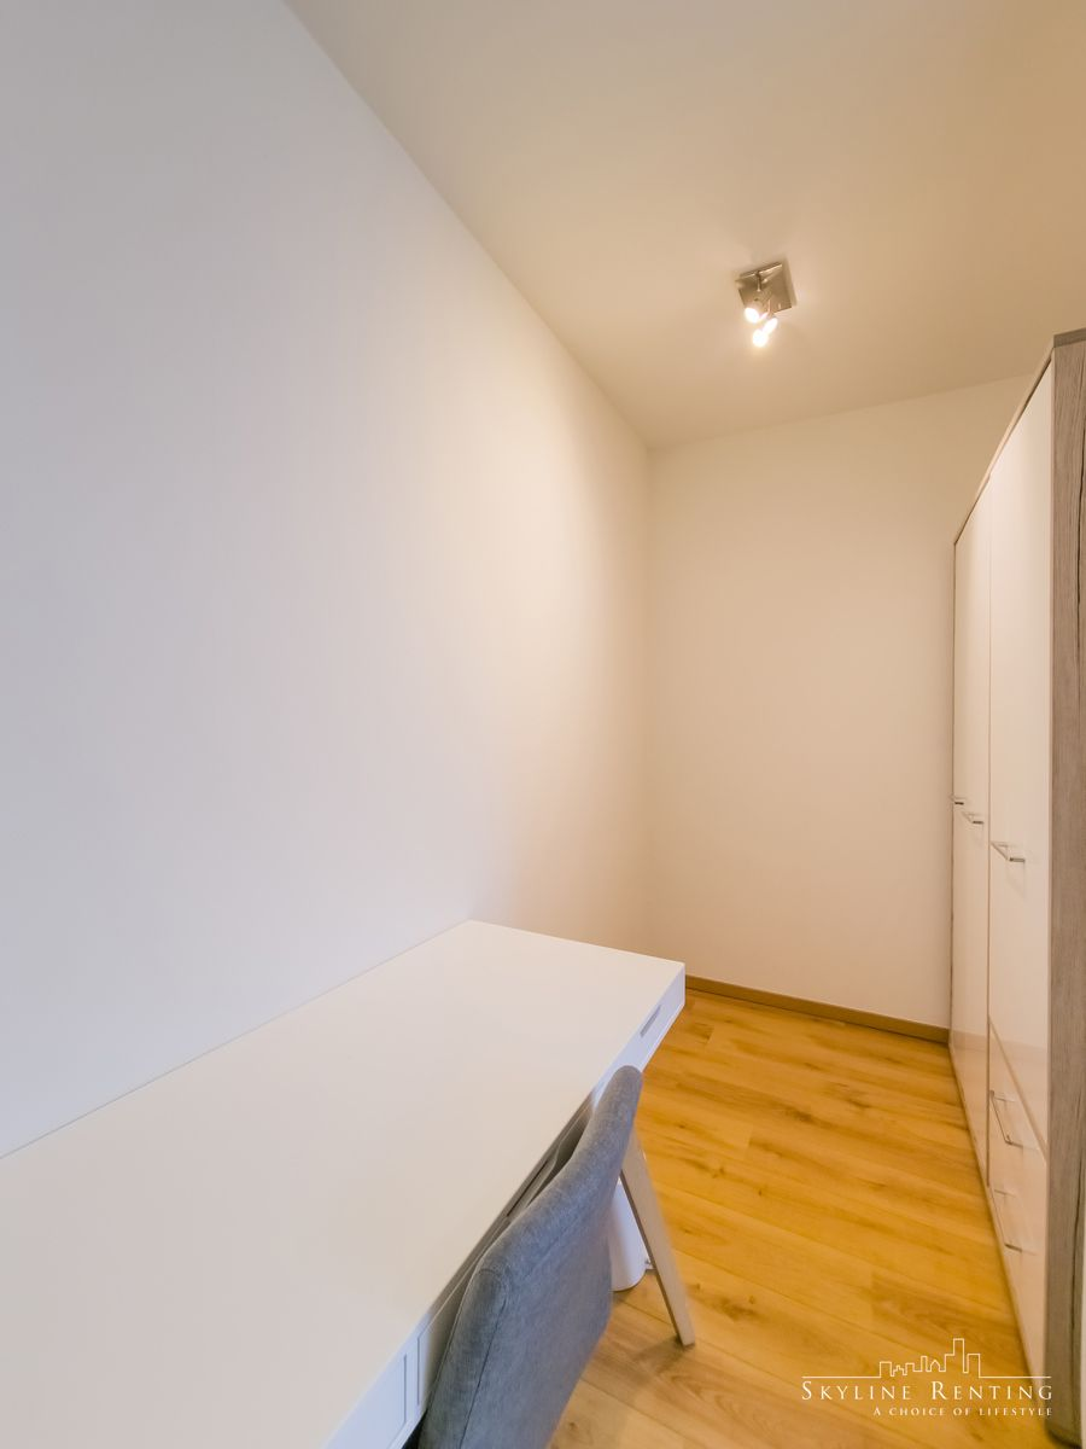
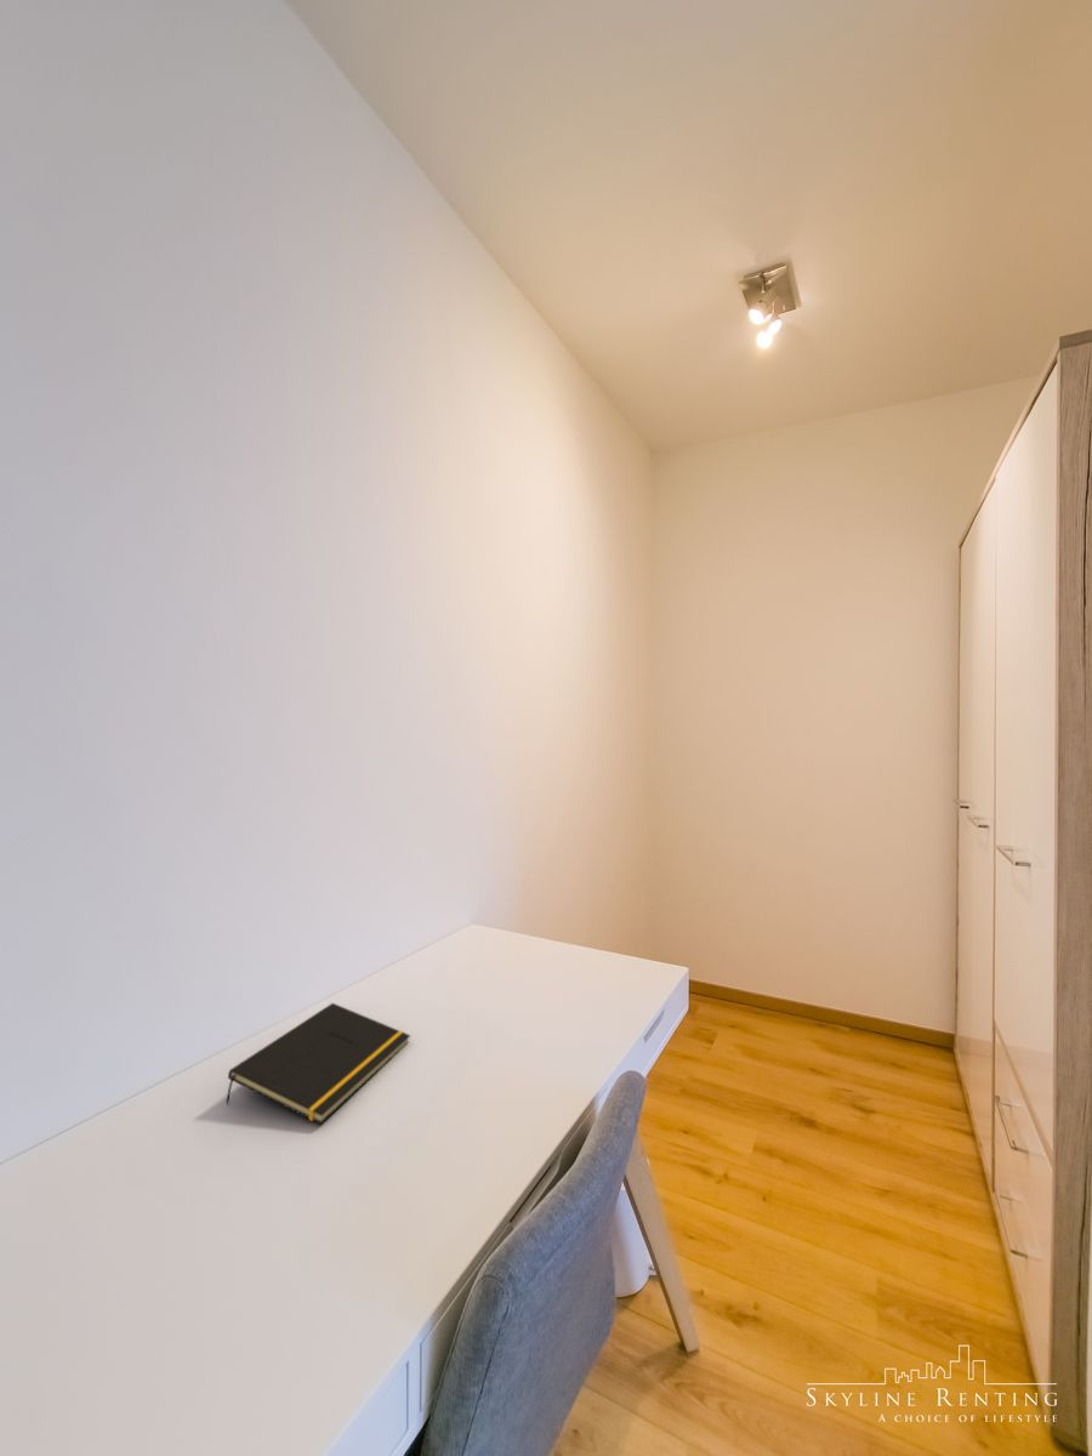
+ notepad (326, 1054)
